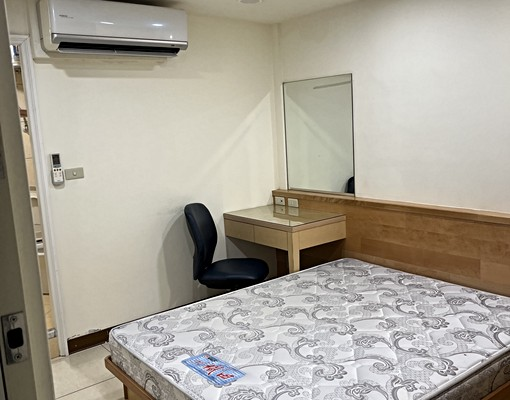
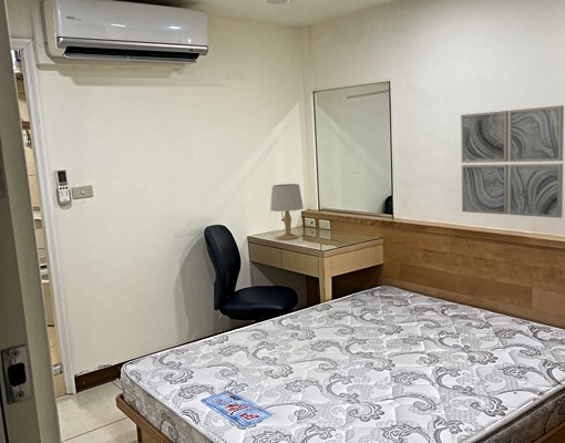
+ wall art (508, 161)
+ table lamp (287, 210)
